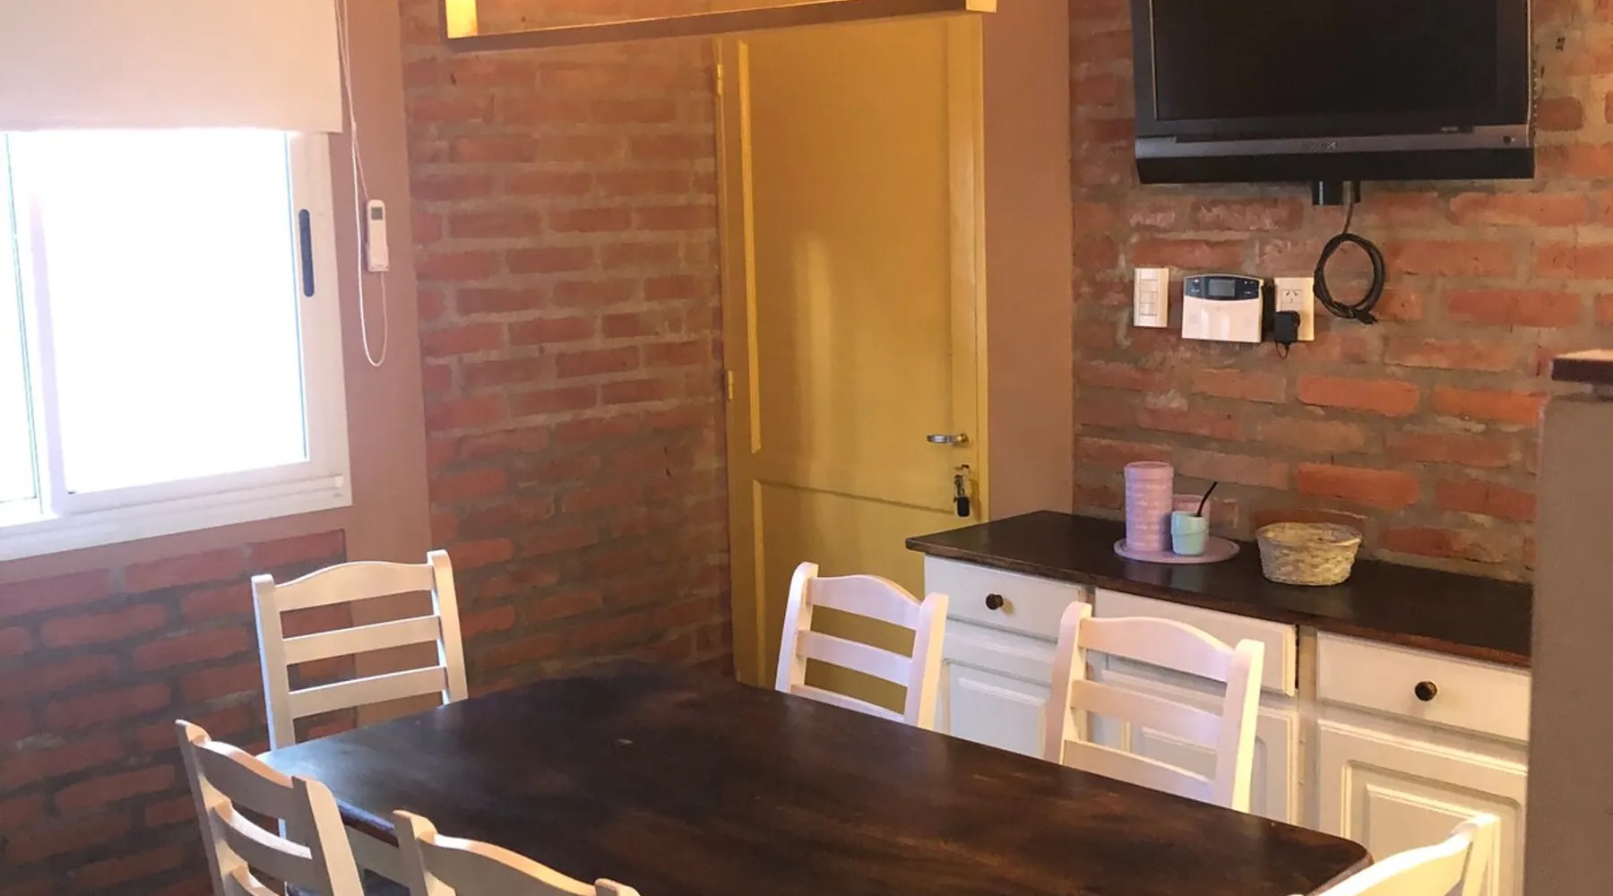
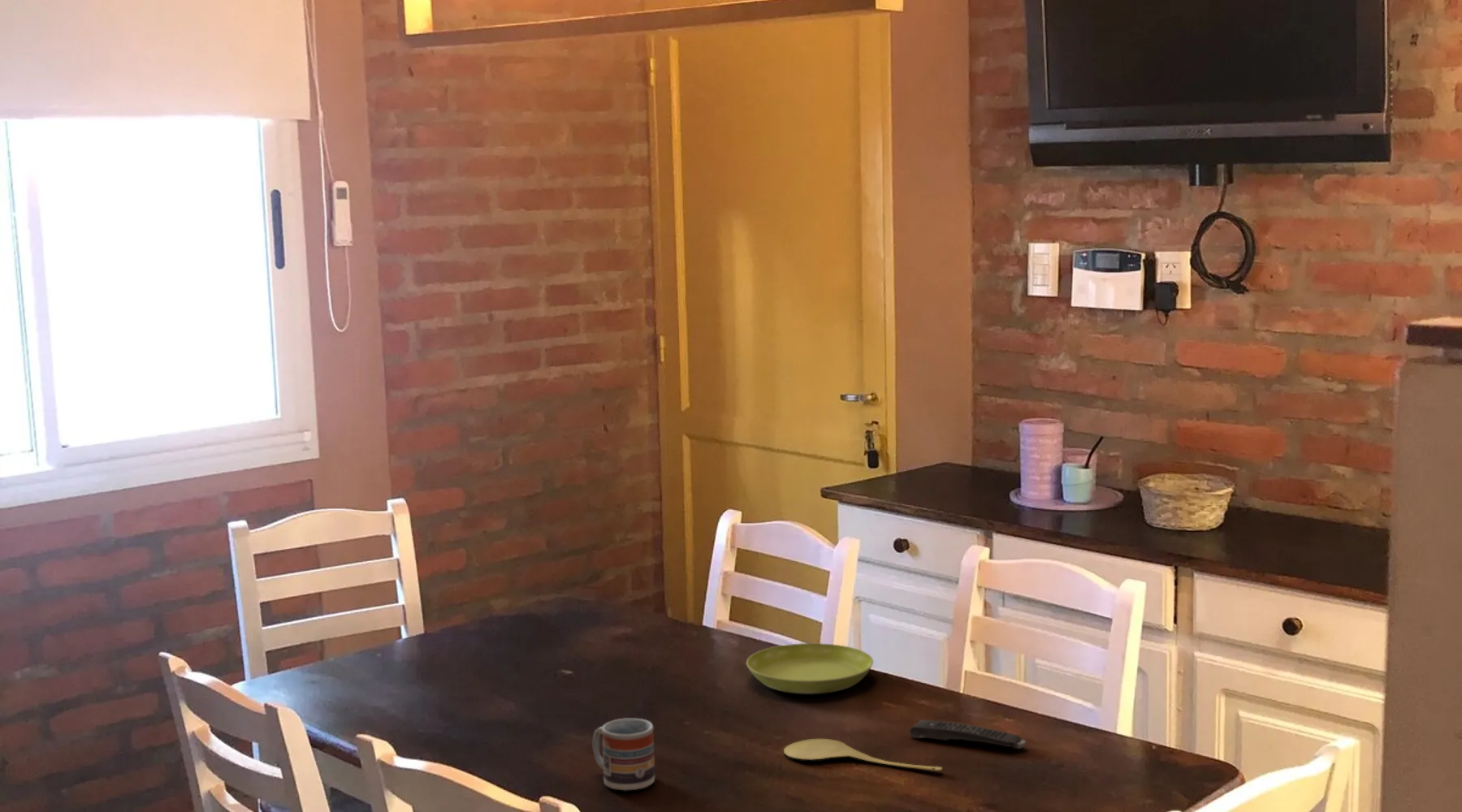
+ spoon (862, 755)
+ cup (621, 752)
+ remote control (968, 734)
+ saucer (810, 670)
